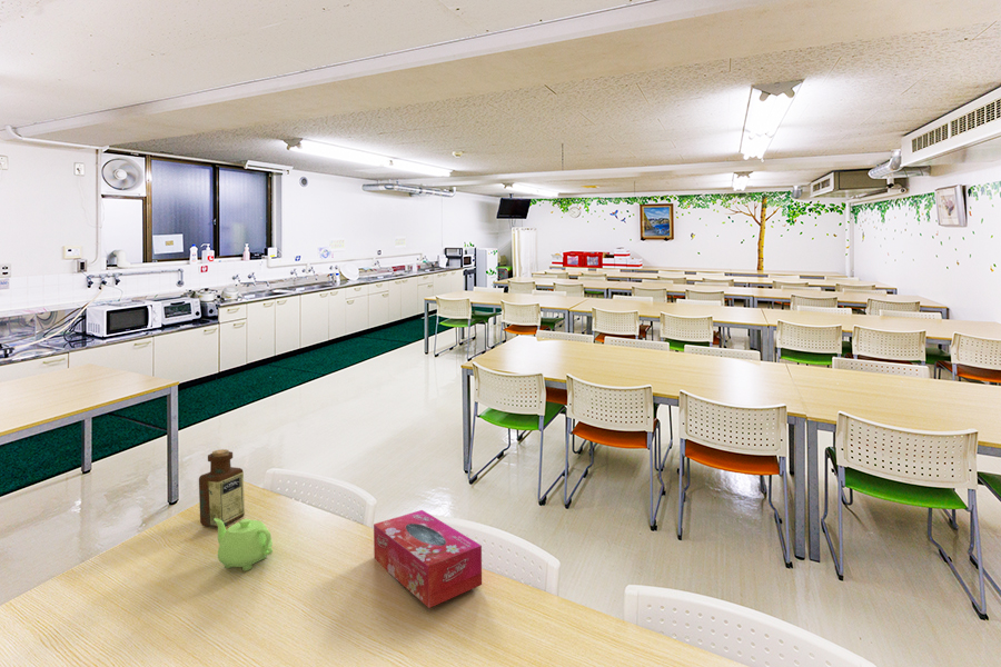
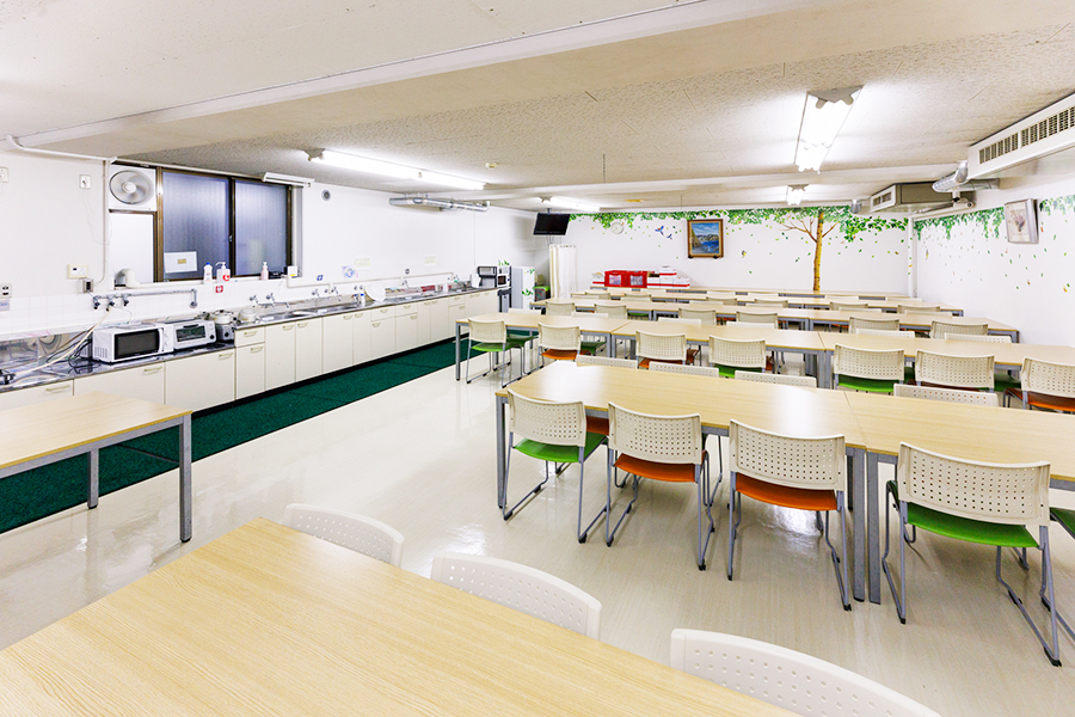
- teapot (241, 540)
- tissue box (425, 552)
- bottle (221, 486)
